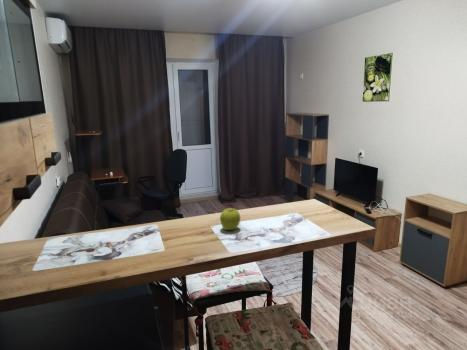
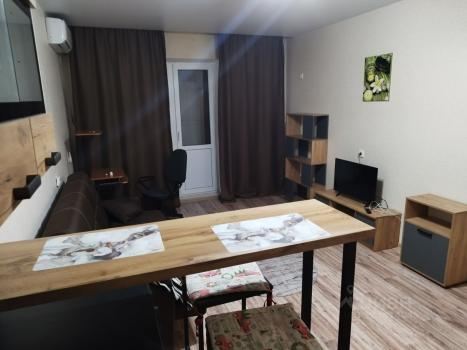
- fruit (230, 219)
